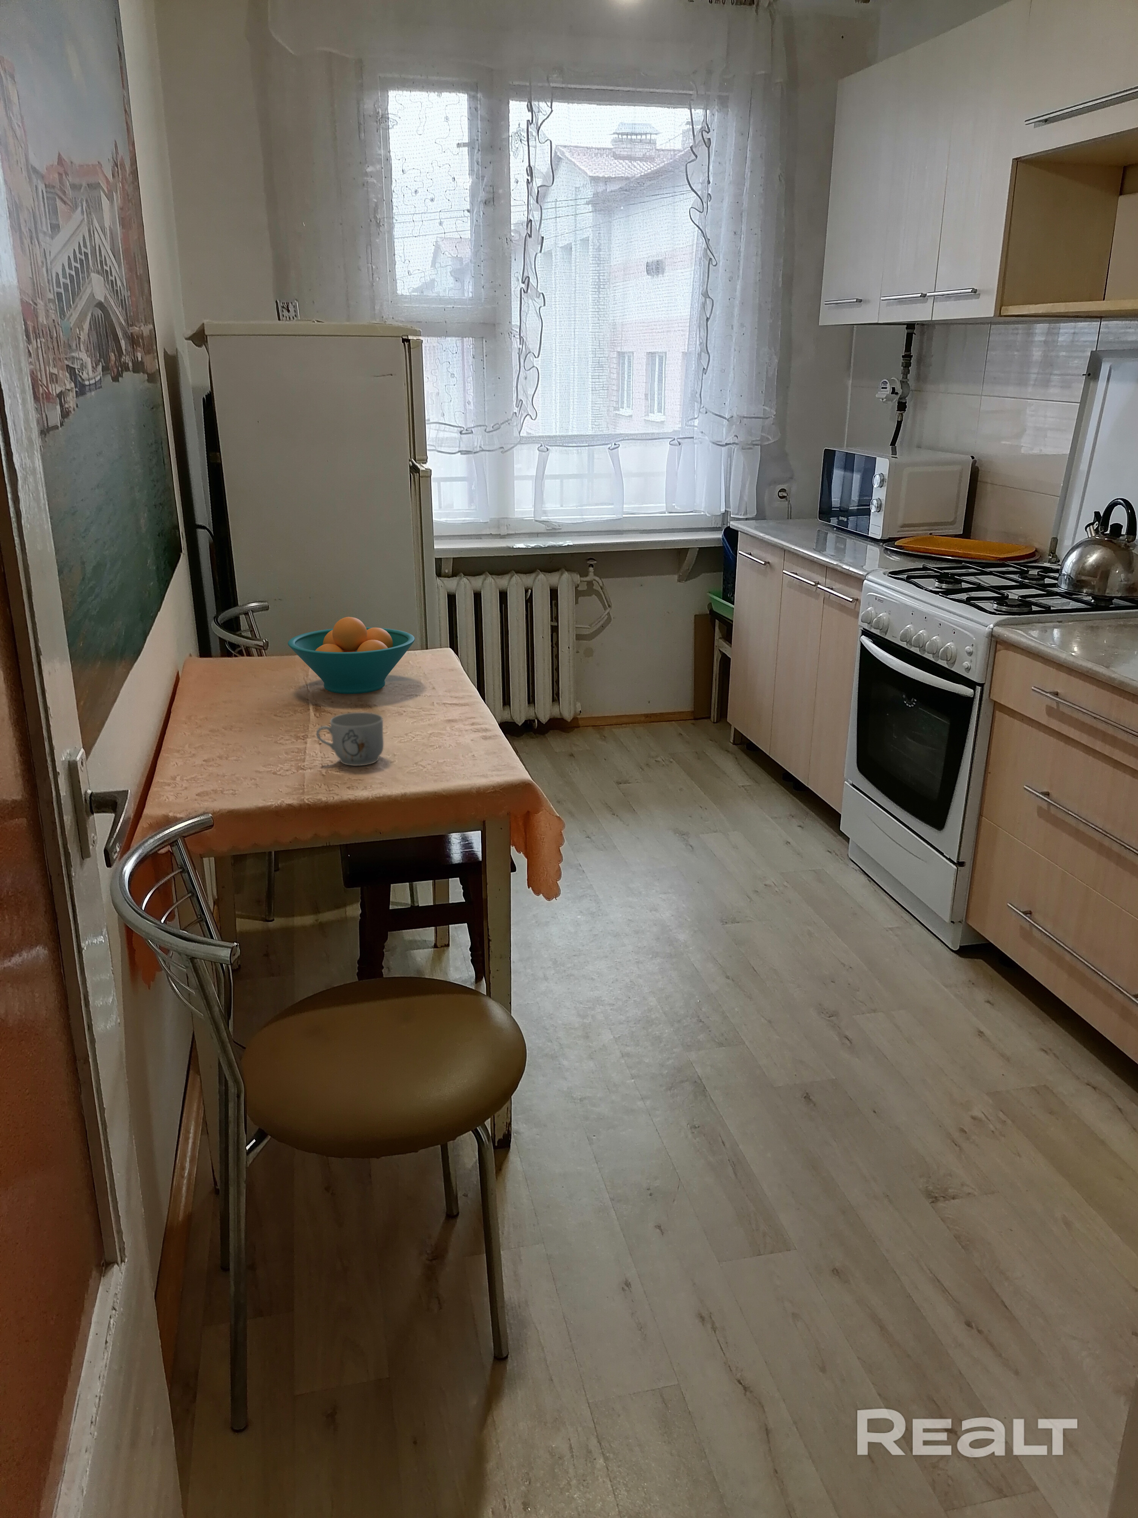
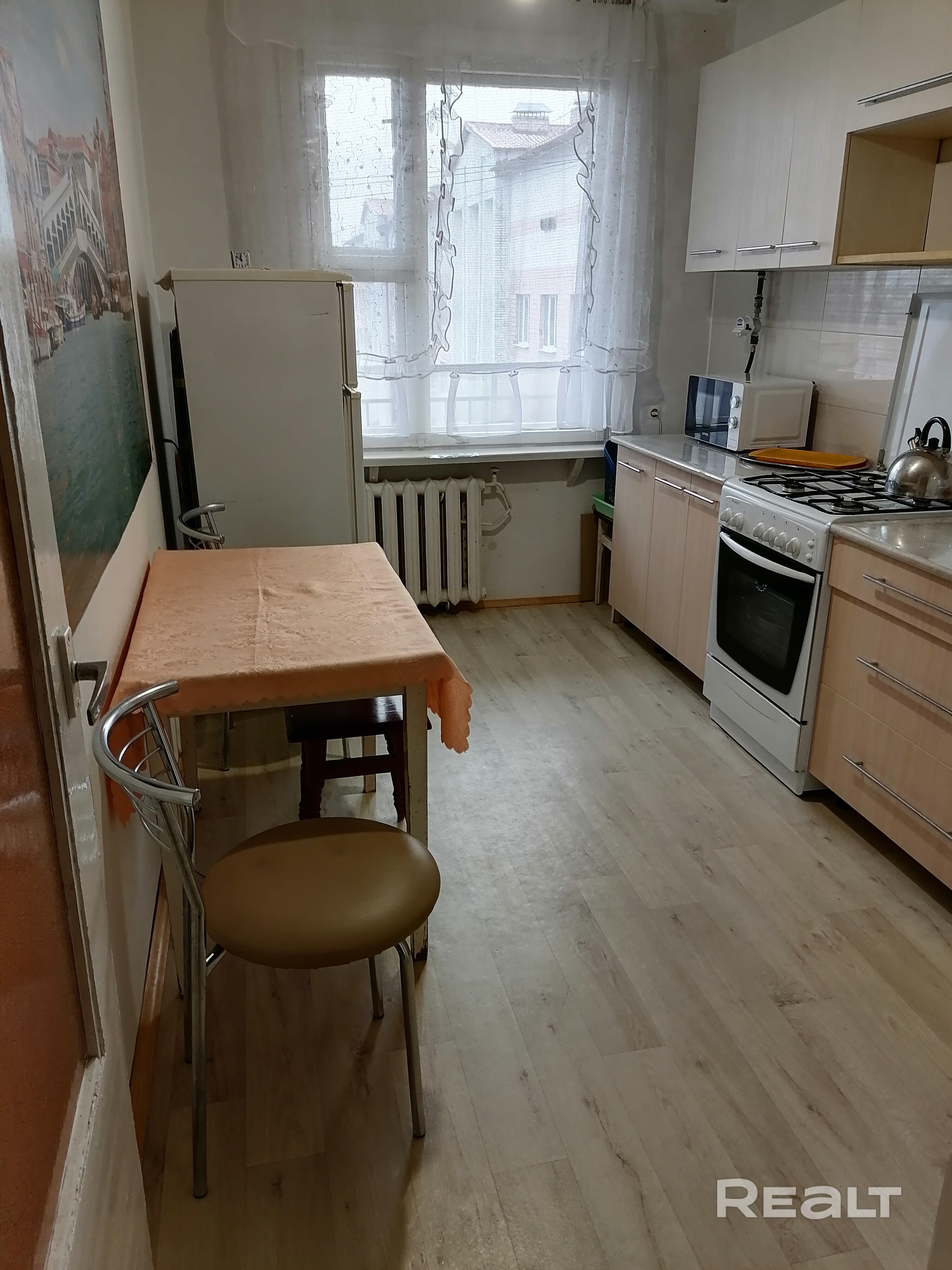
- fruit bowl (353, 653)
- mug (350, 740)
